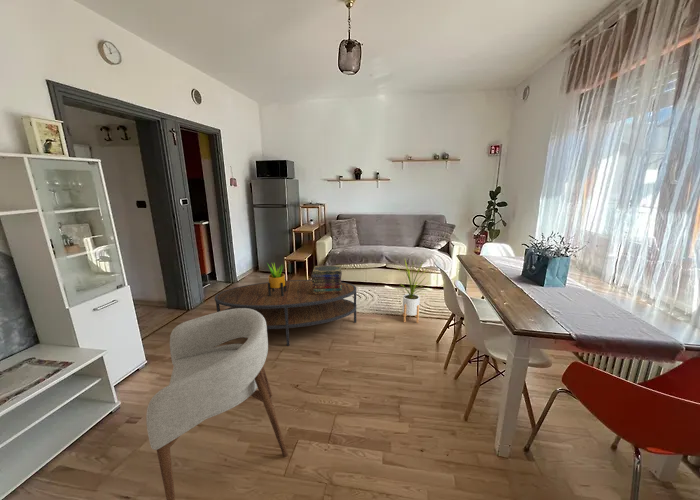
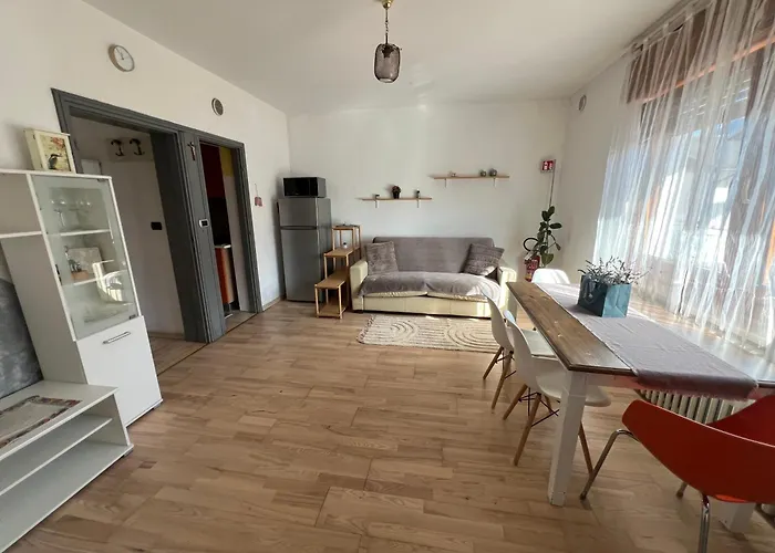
- coffee table (289, 309)
- armchair (217, 387)
- potted plant (276, 277)
- book stack (327, 279)
- house plant (411, 289)
